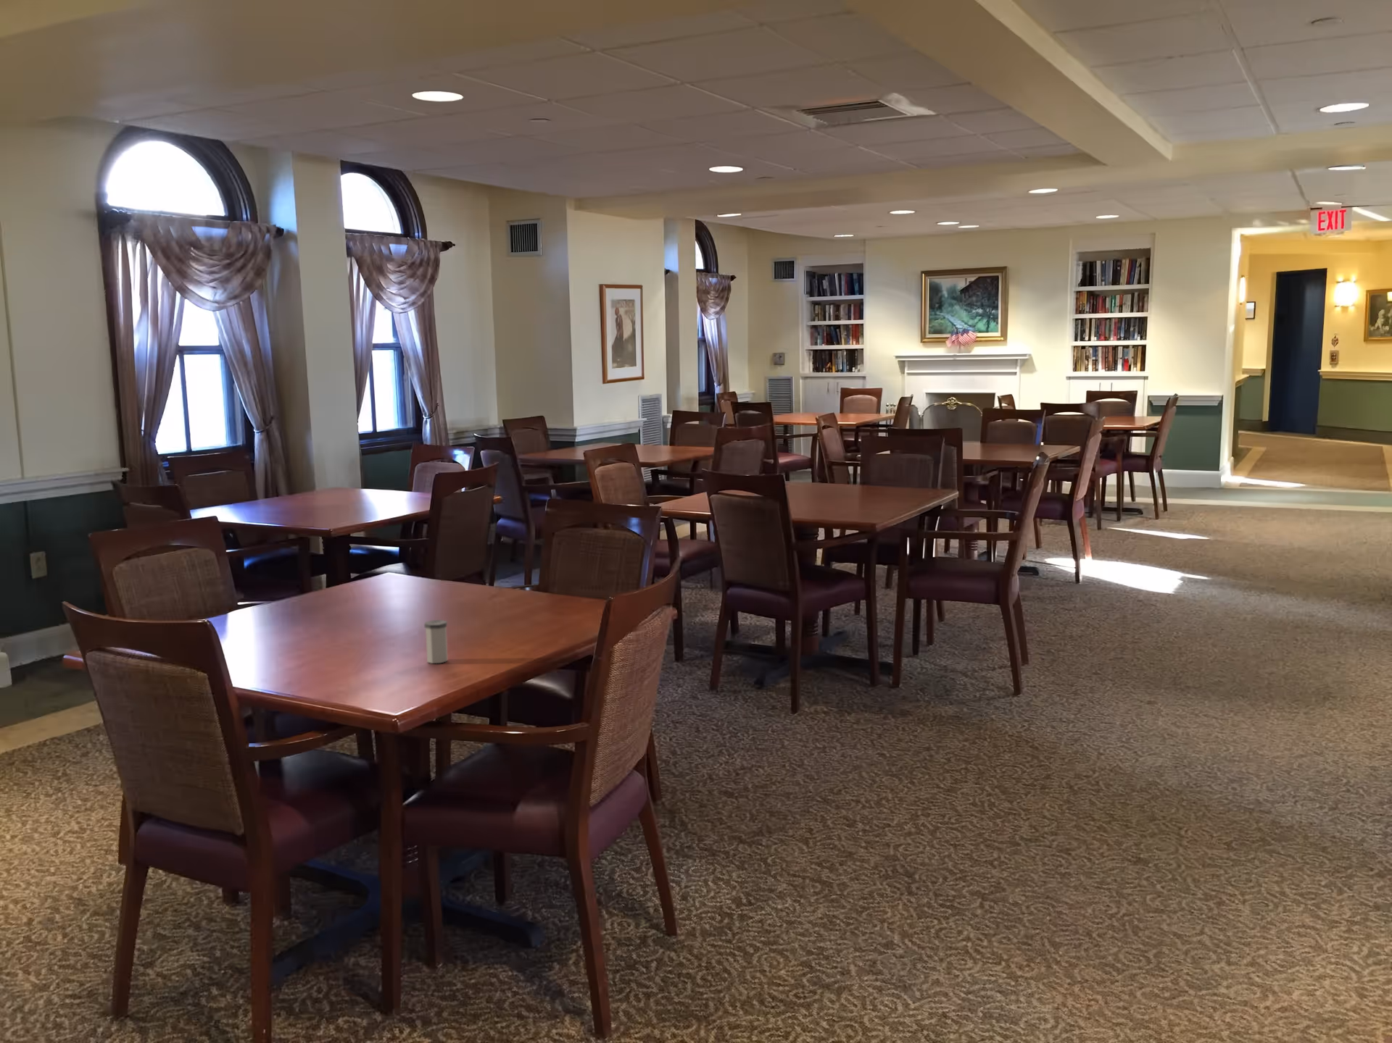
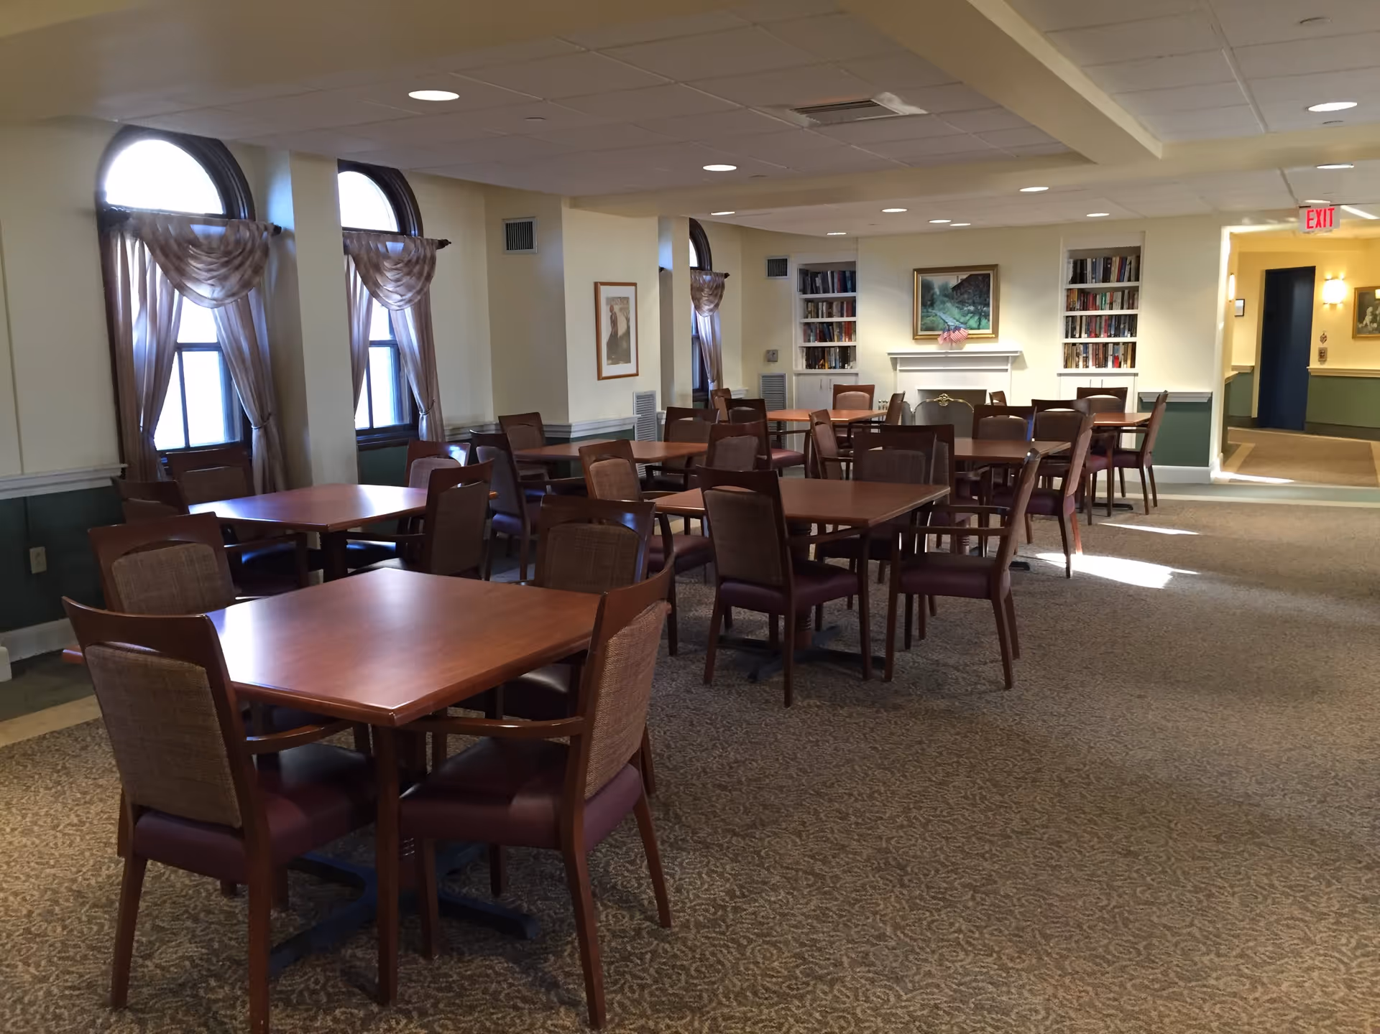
- salt shaker (436, 641)
